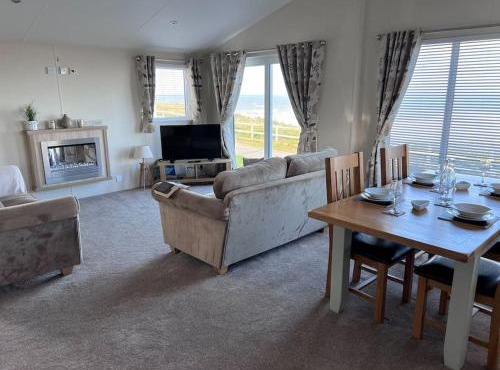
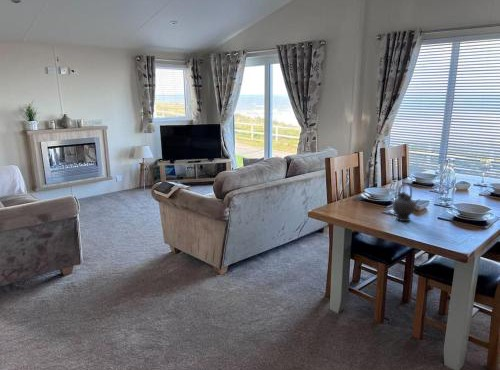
+ teapot (406, 201)
